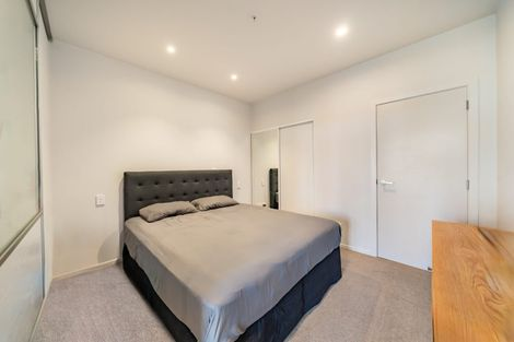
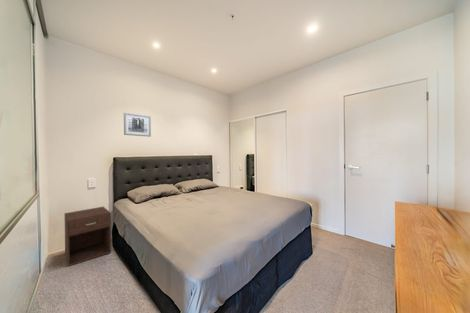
+ wall art (137, 125)
+ nightstand (88, 233)
